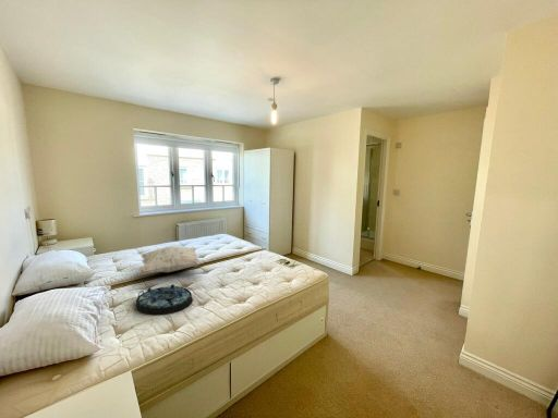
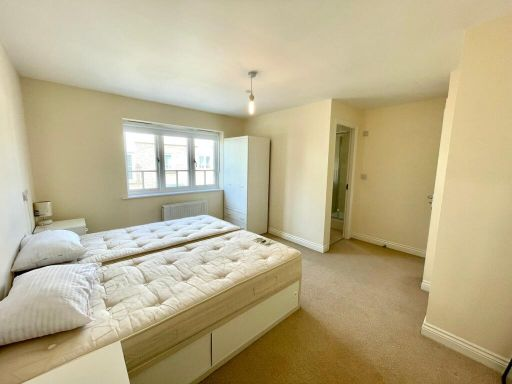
- decorative pillow (171, 258)
- serving tray (165, 296)
